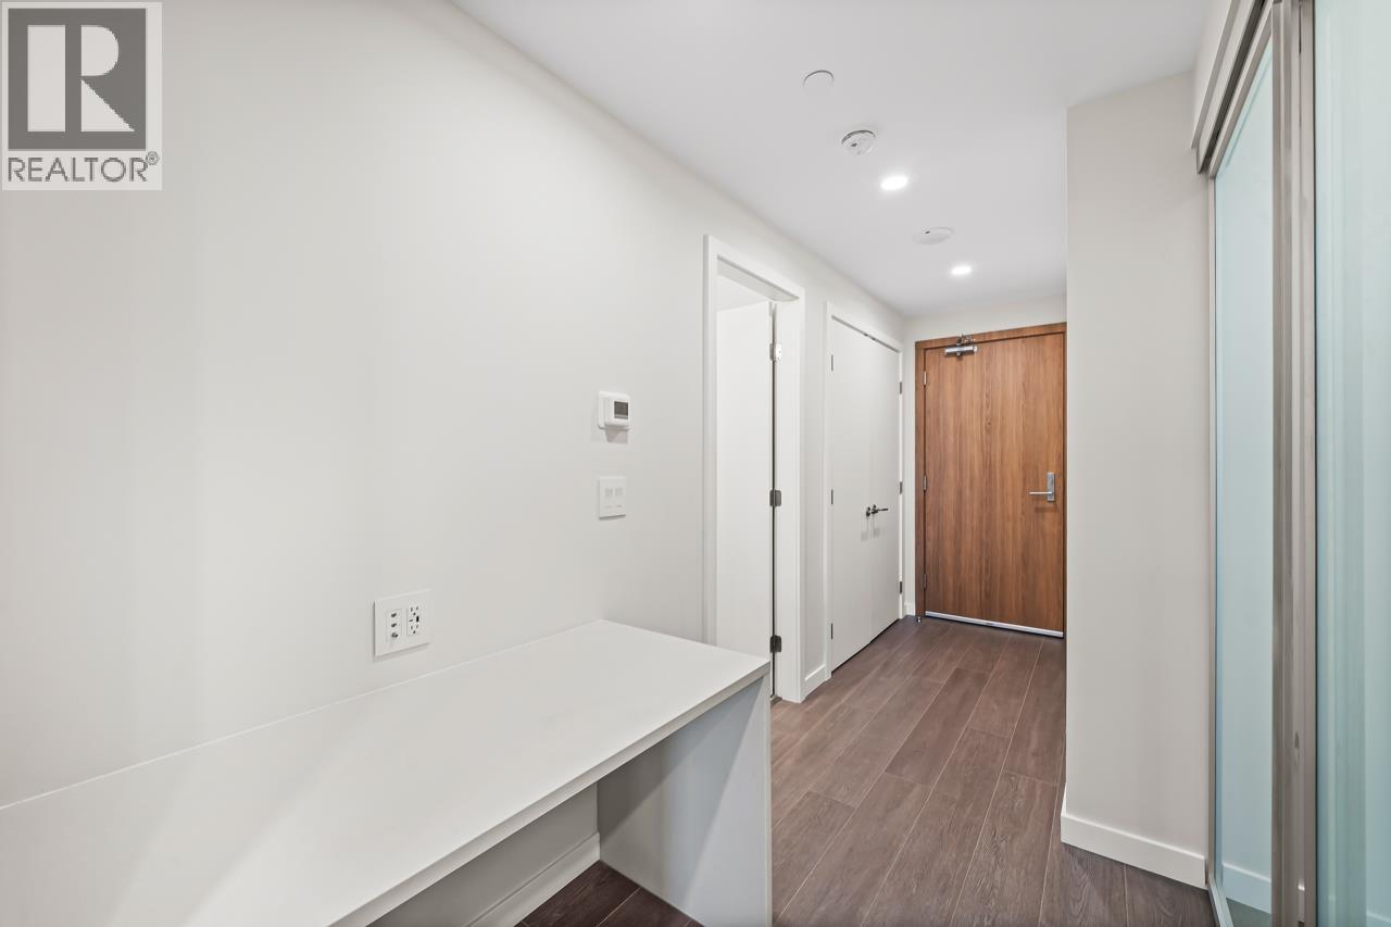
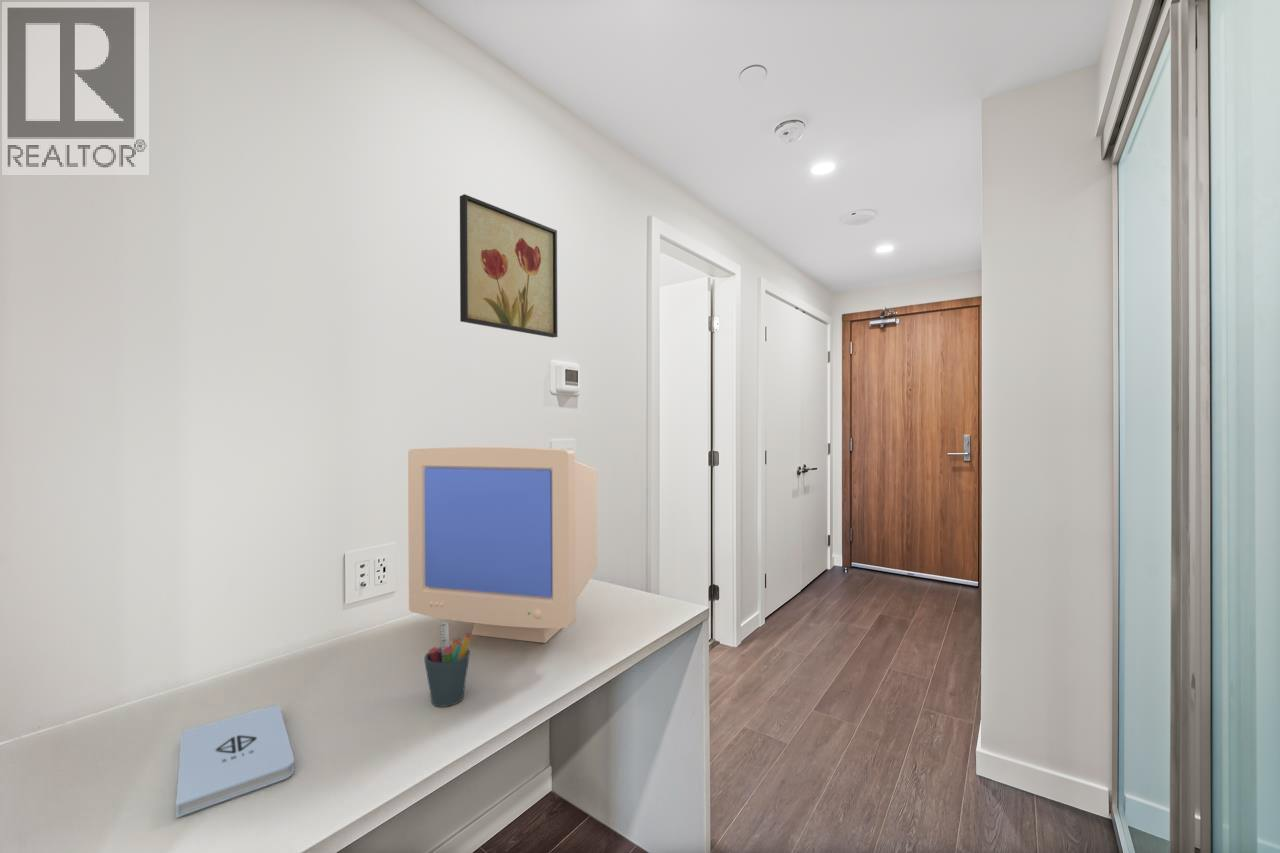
+ computer monitor (520, 536)
+ pen holder (448, 664)
+ notepad (235, 752)
+ wall art (511, 272)
